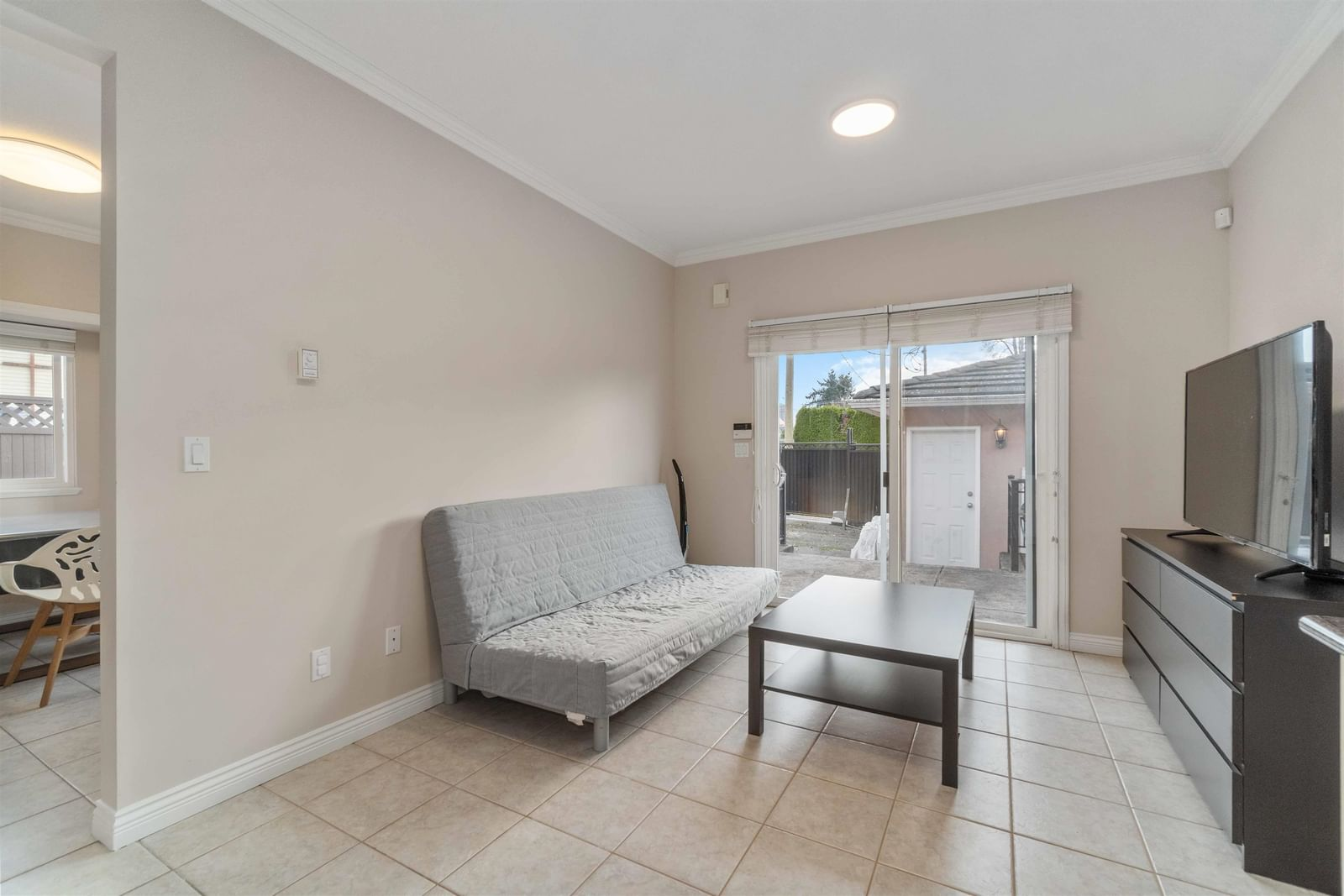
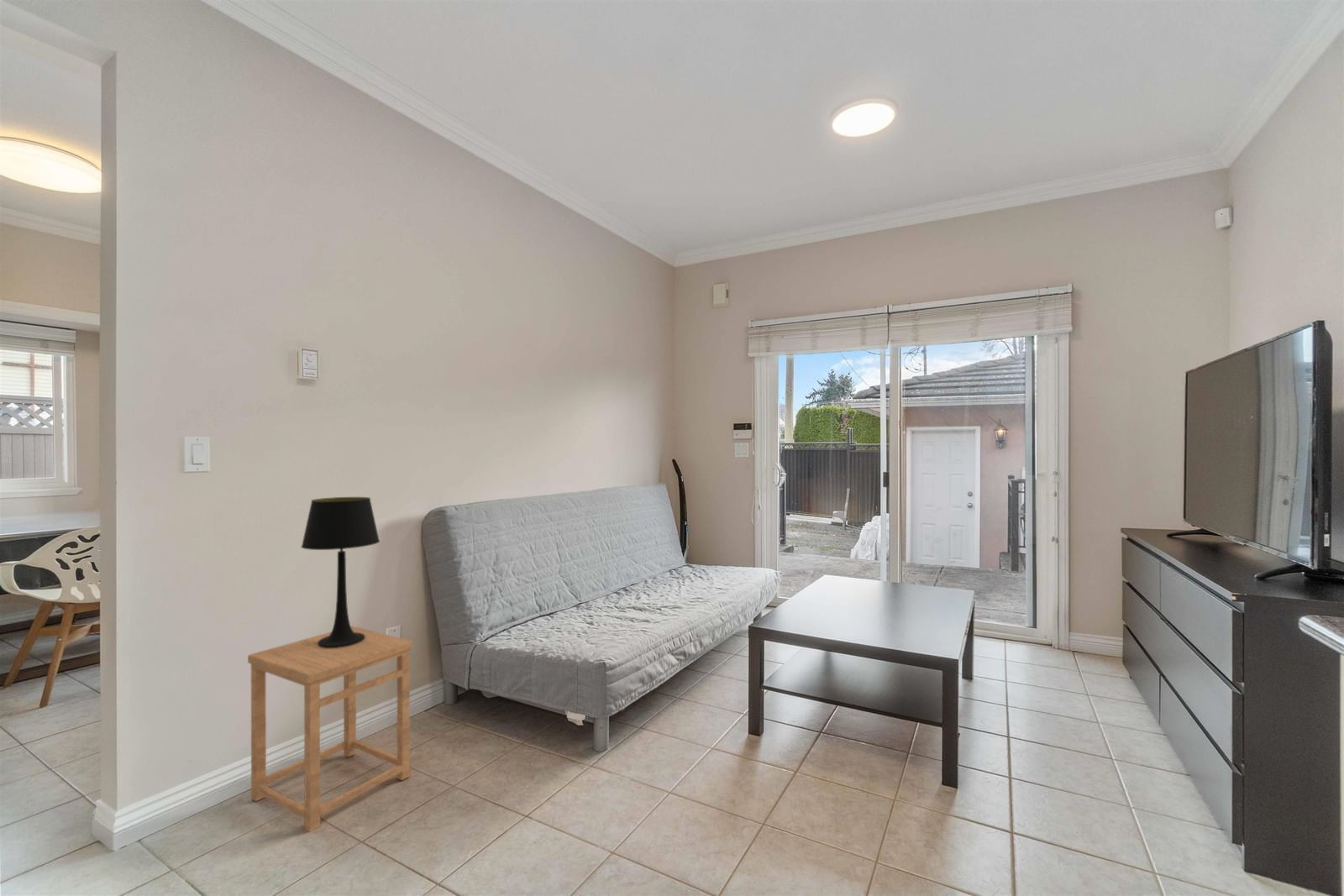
+ table lamp (341, 569)
+ side table (344, 717)
